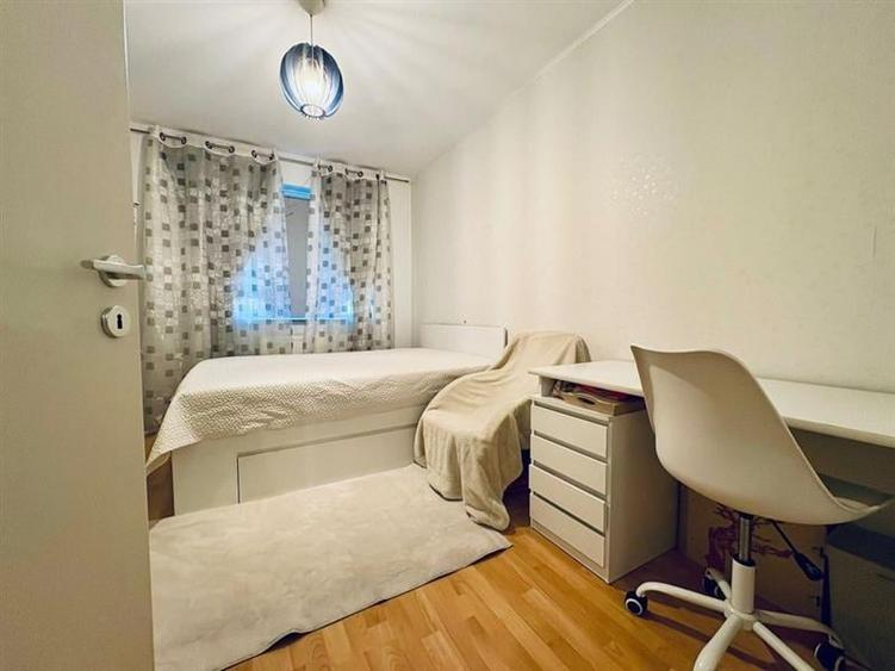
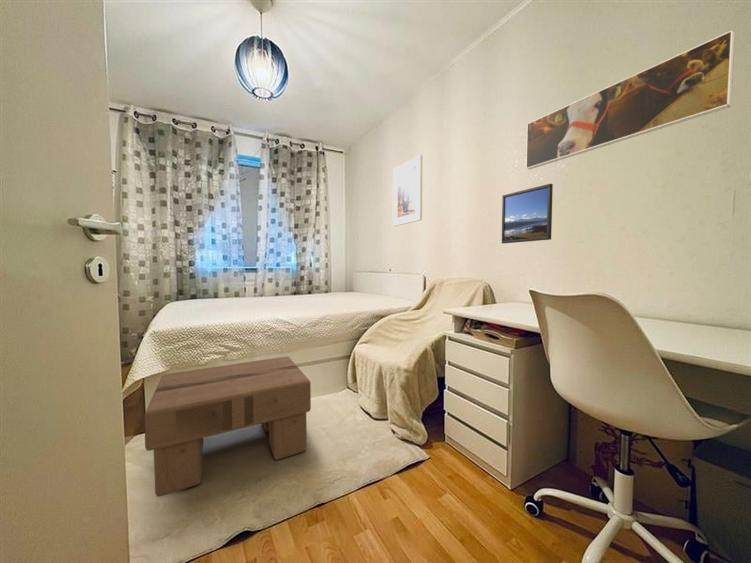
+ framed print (605, 117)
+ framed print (406, 193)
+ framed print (525, 215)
+ footstool (234, 412)
